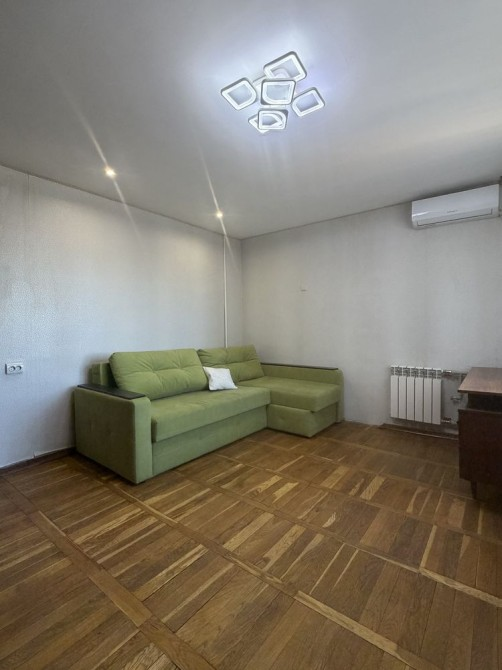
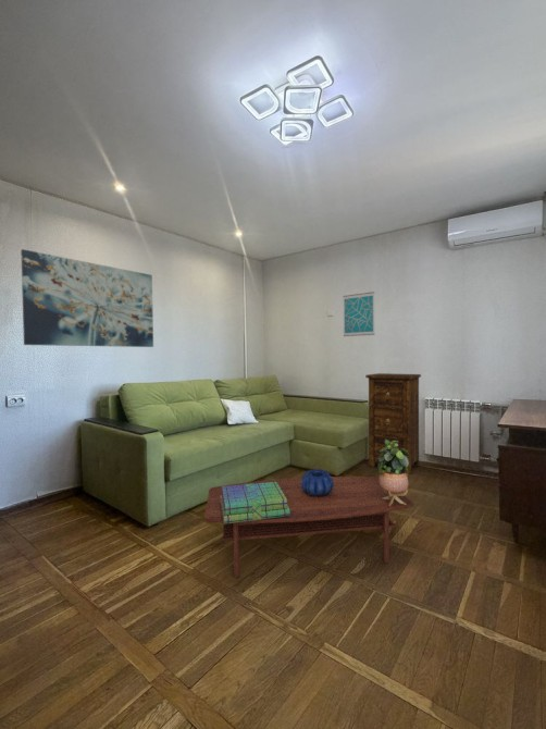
+ wall art (96, 305)
+ cabinet (393, 420)
+ coffee table (306, 522)
+ wall art (358, 314)
+ decorative bowl (317, 481)
+ potted plant (393, 469)
+ stack of books (252, 499)
